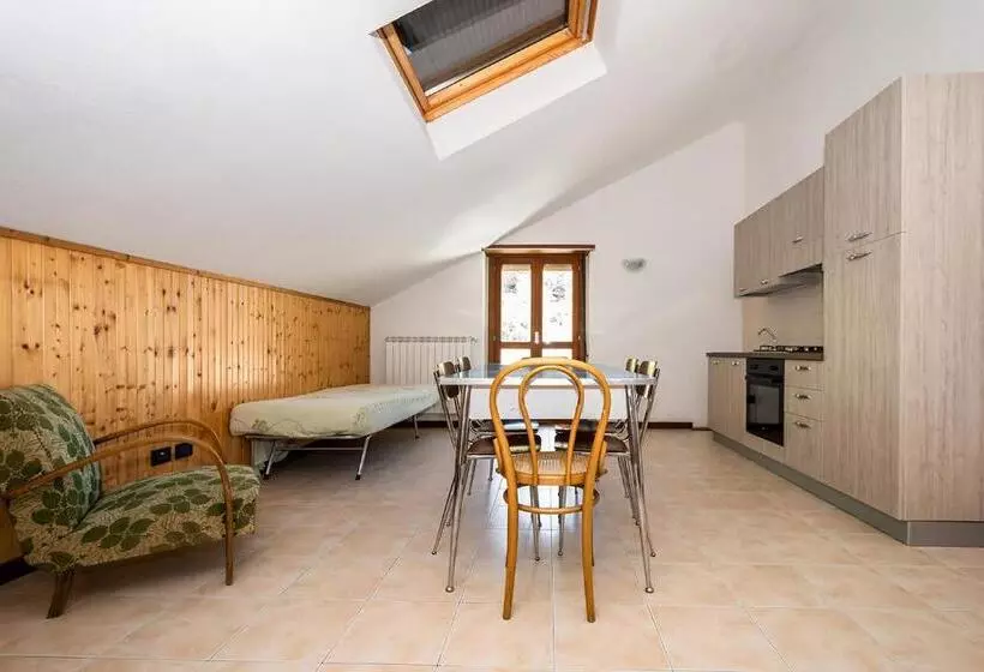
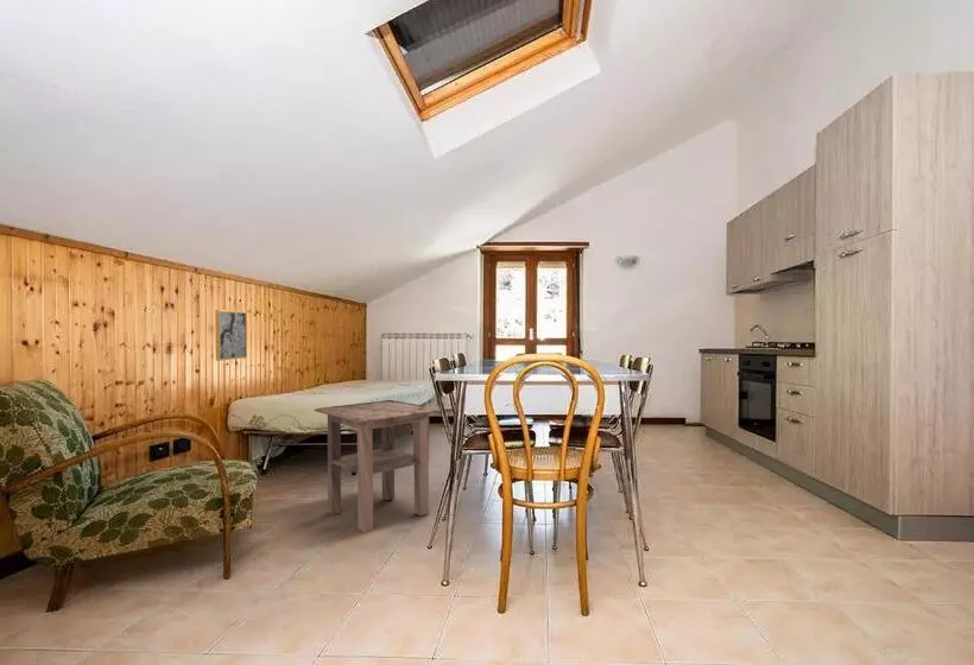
+ side table (378, 460)
+ wall art (232, 335)
